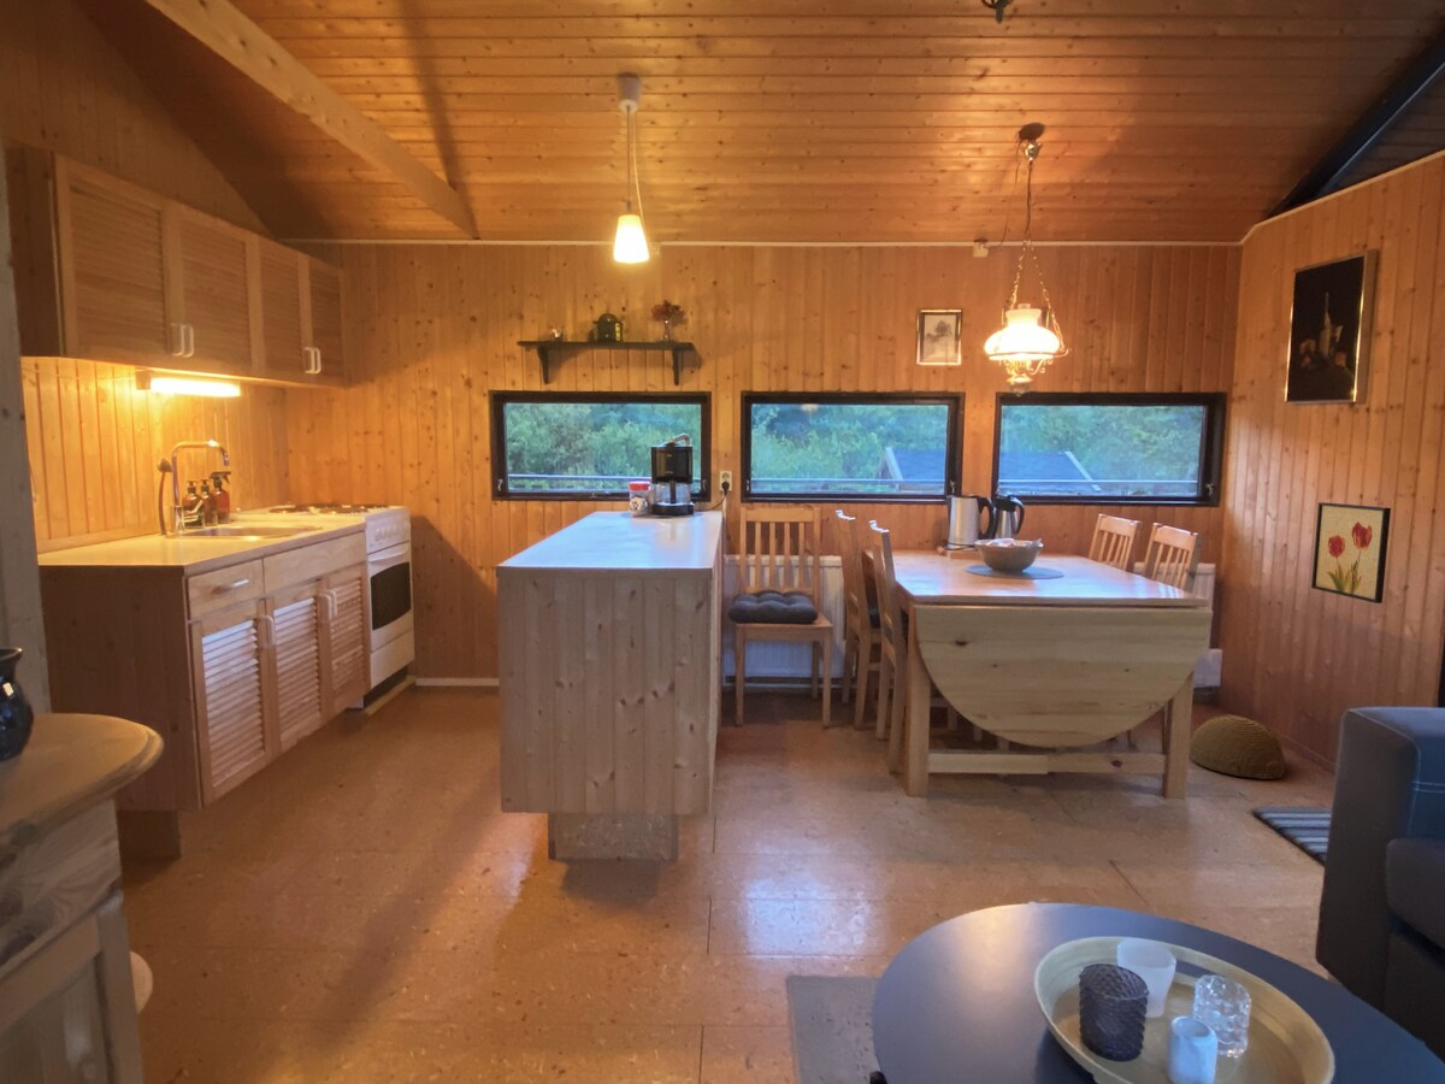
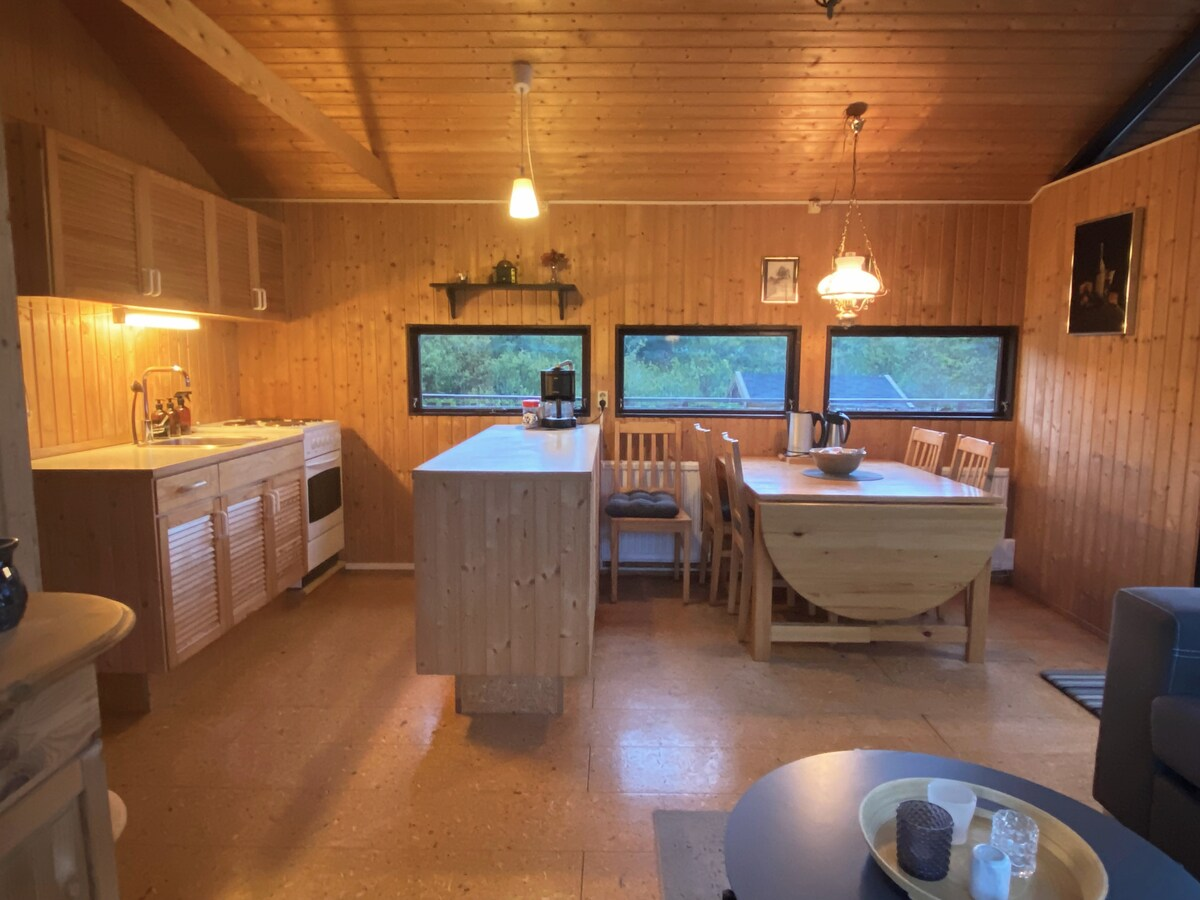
- woven basket (1235, 741)
- wall art (1350, 550)
